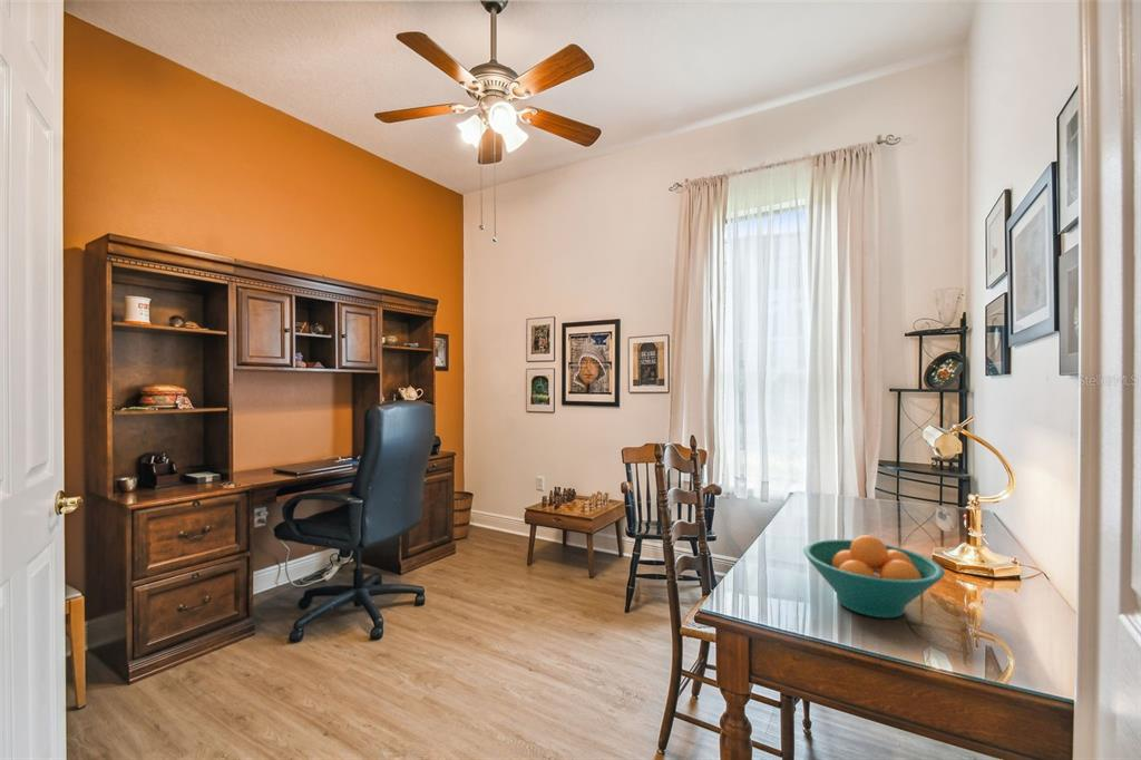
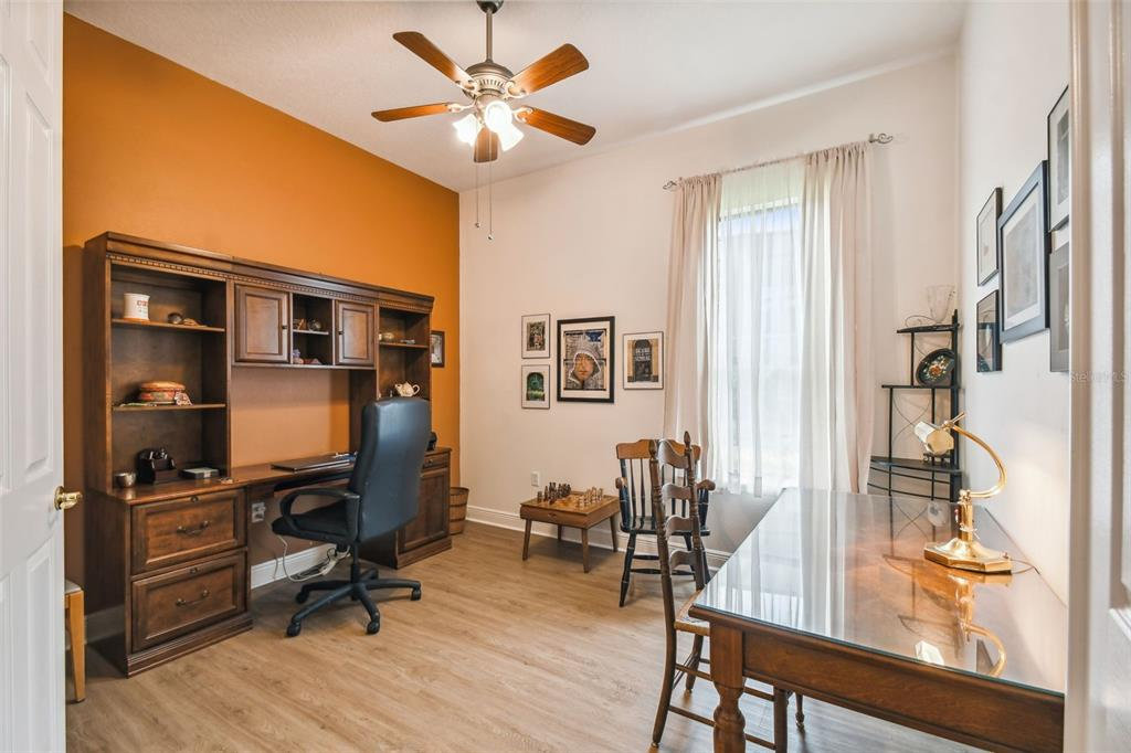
- fruit bowl (869, 571)
